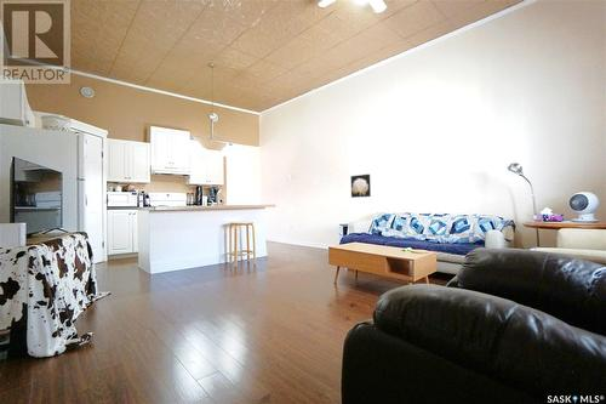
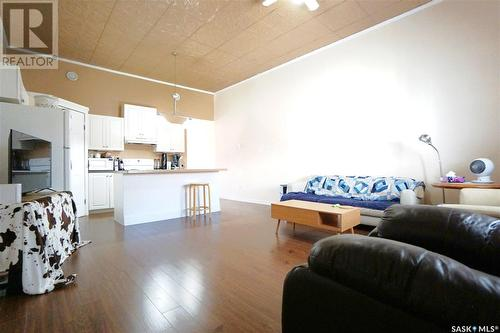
- wall art (360, 186)
